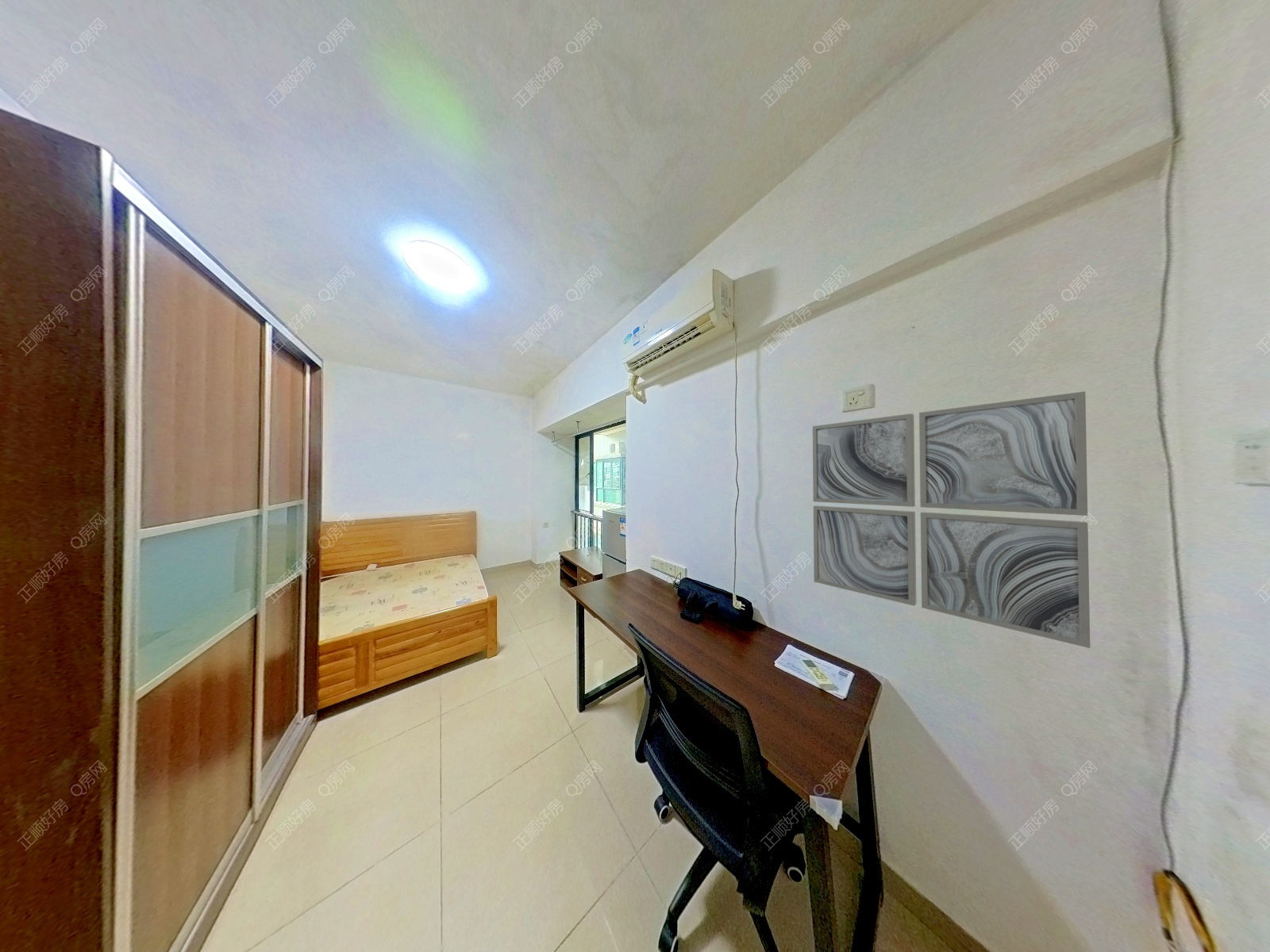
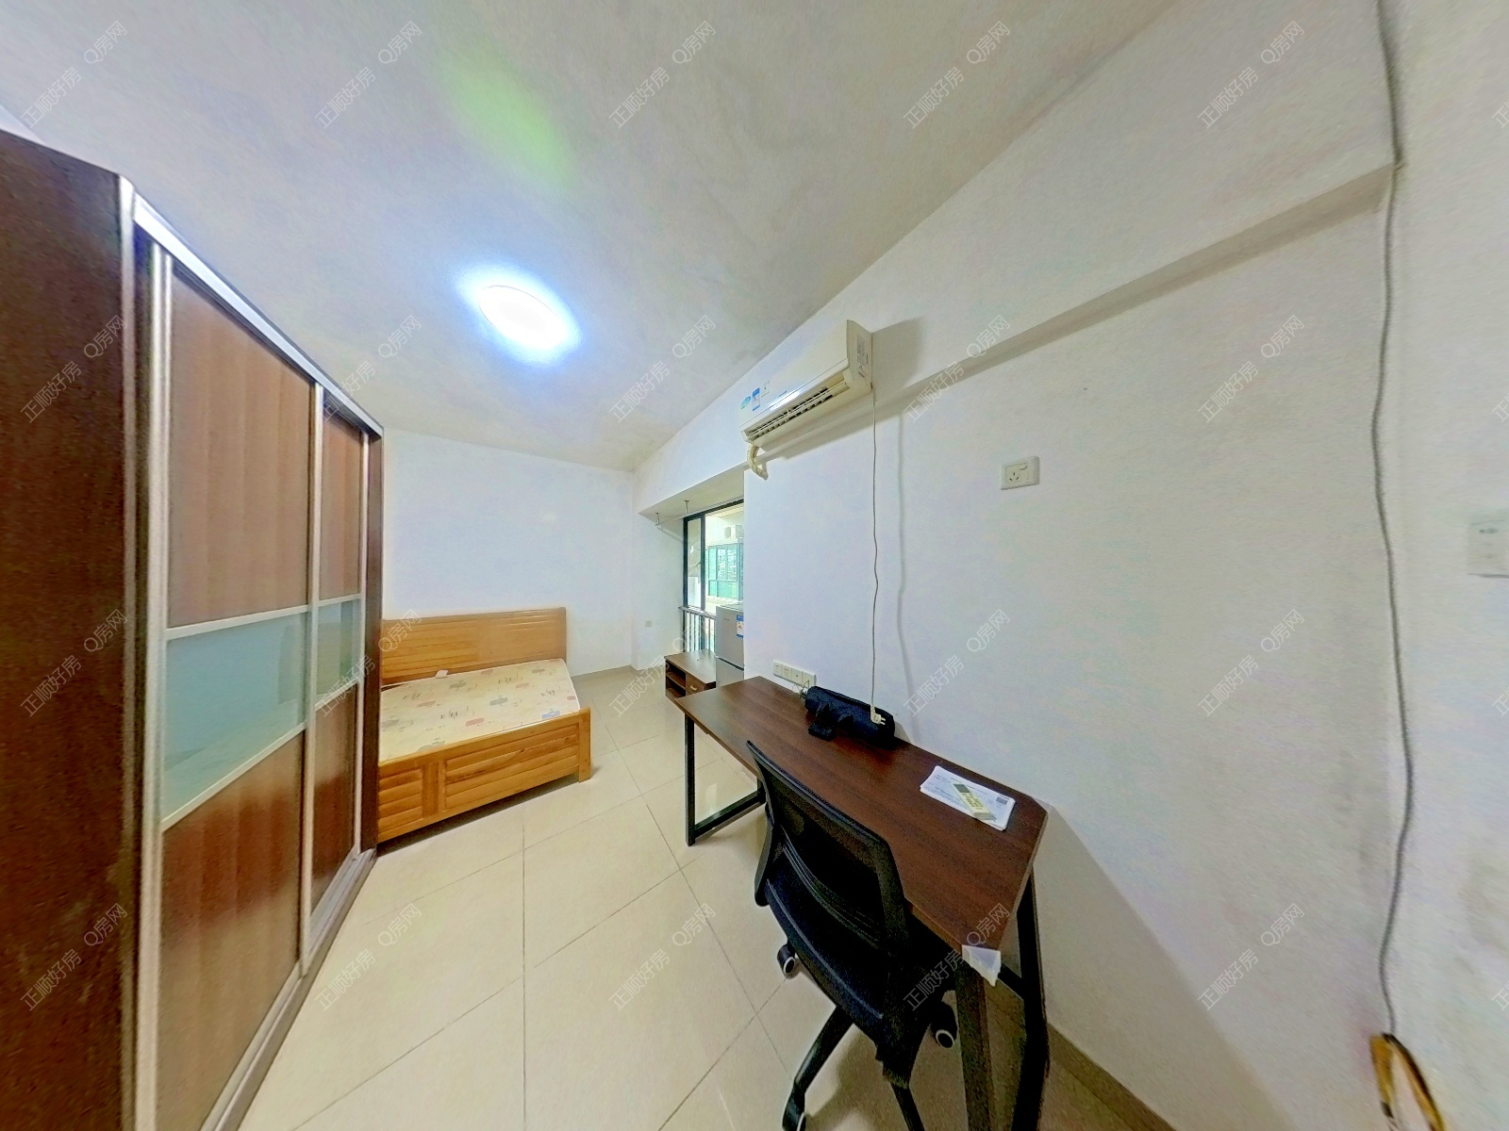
- wall art (914, 512)
